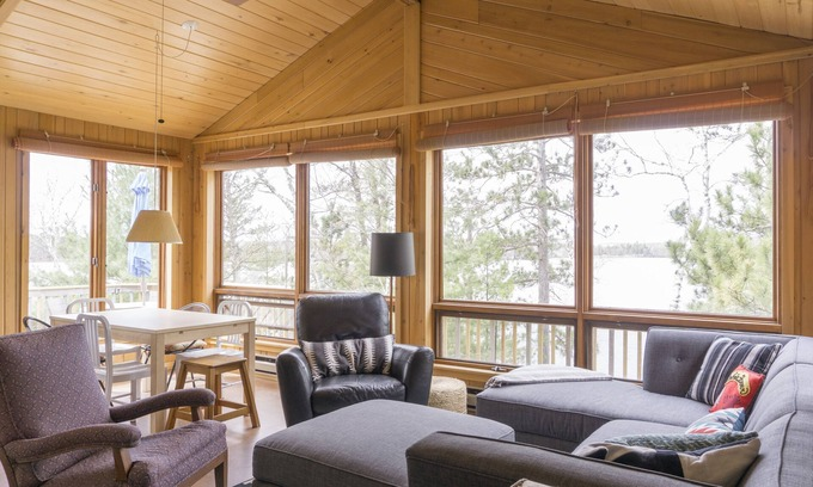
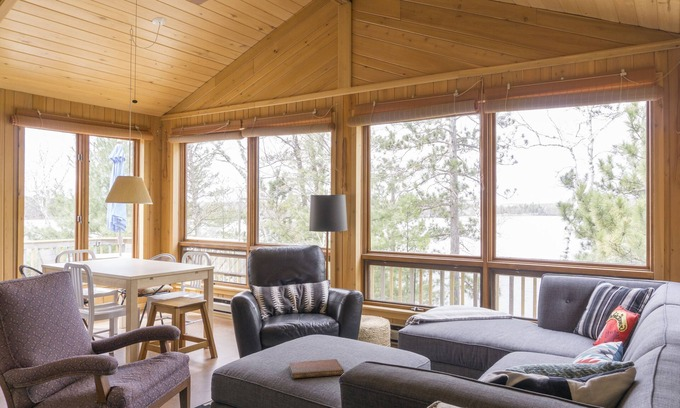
+ notebook (315, 368)
